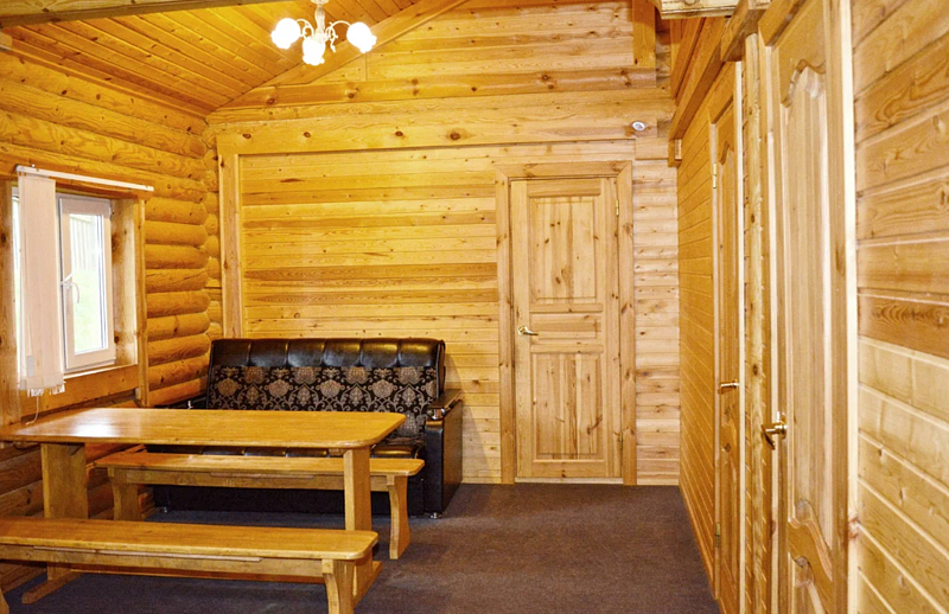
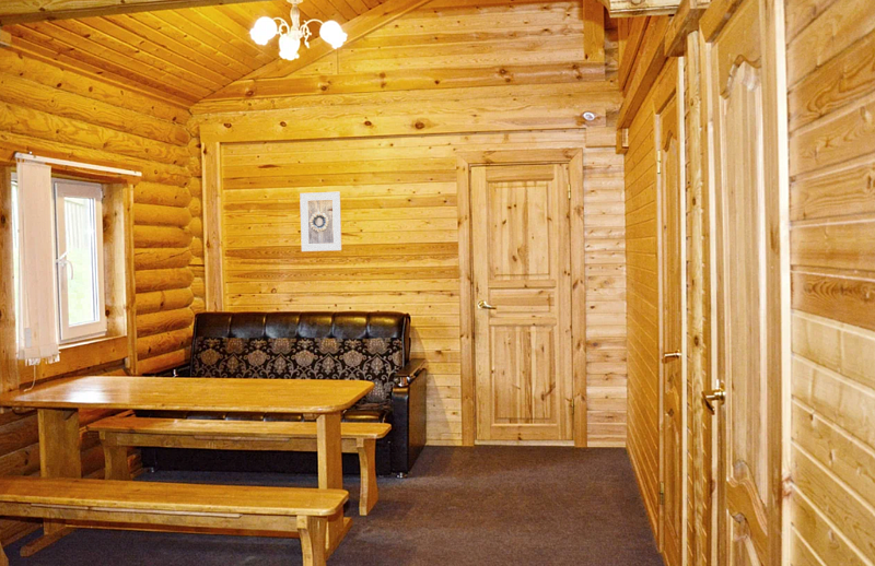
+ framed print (320, 222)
